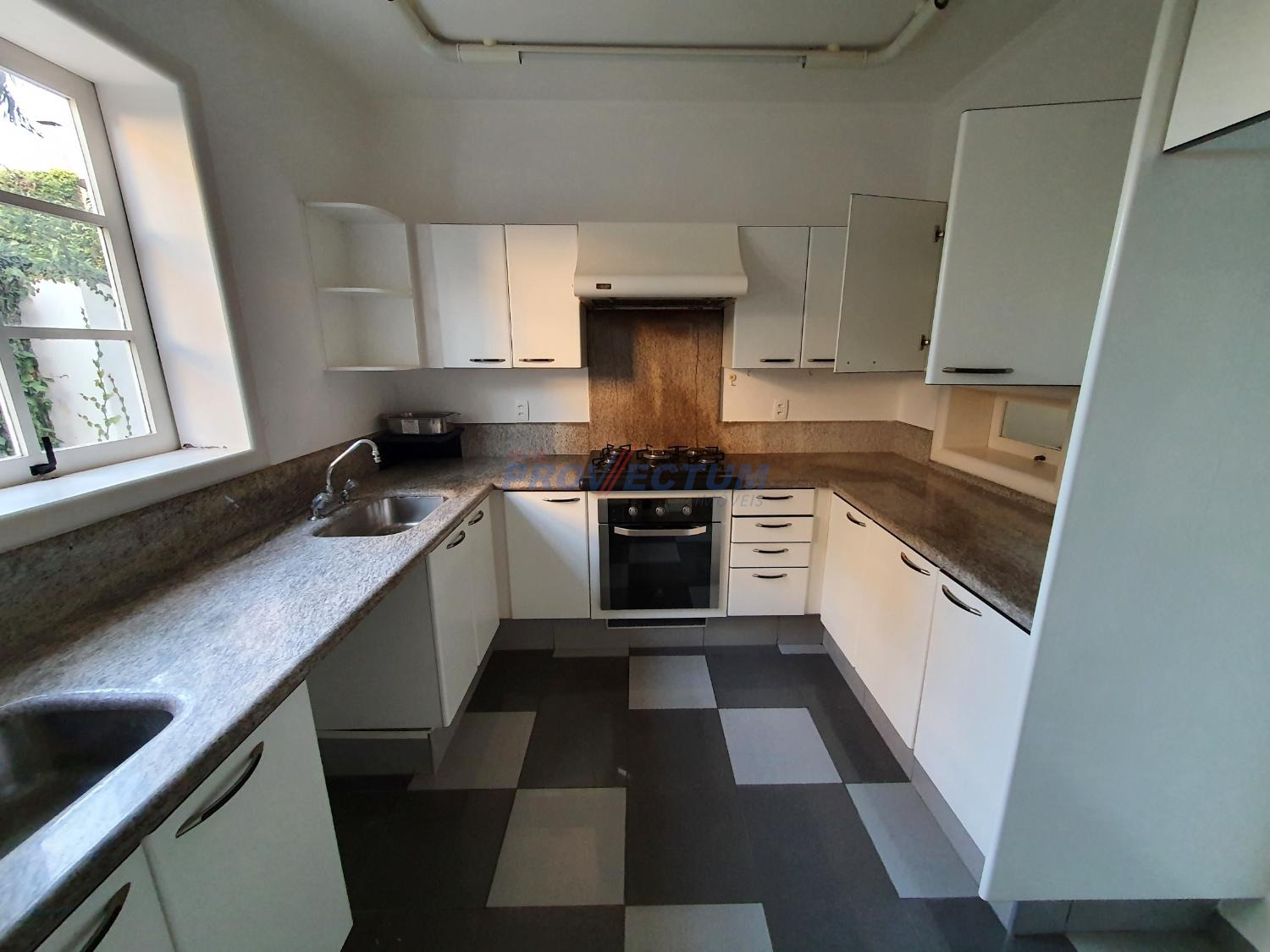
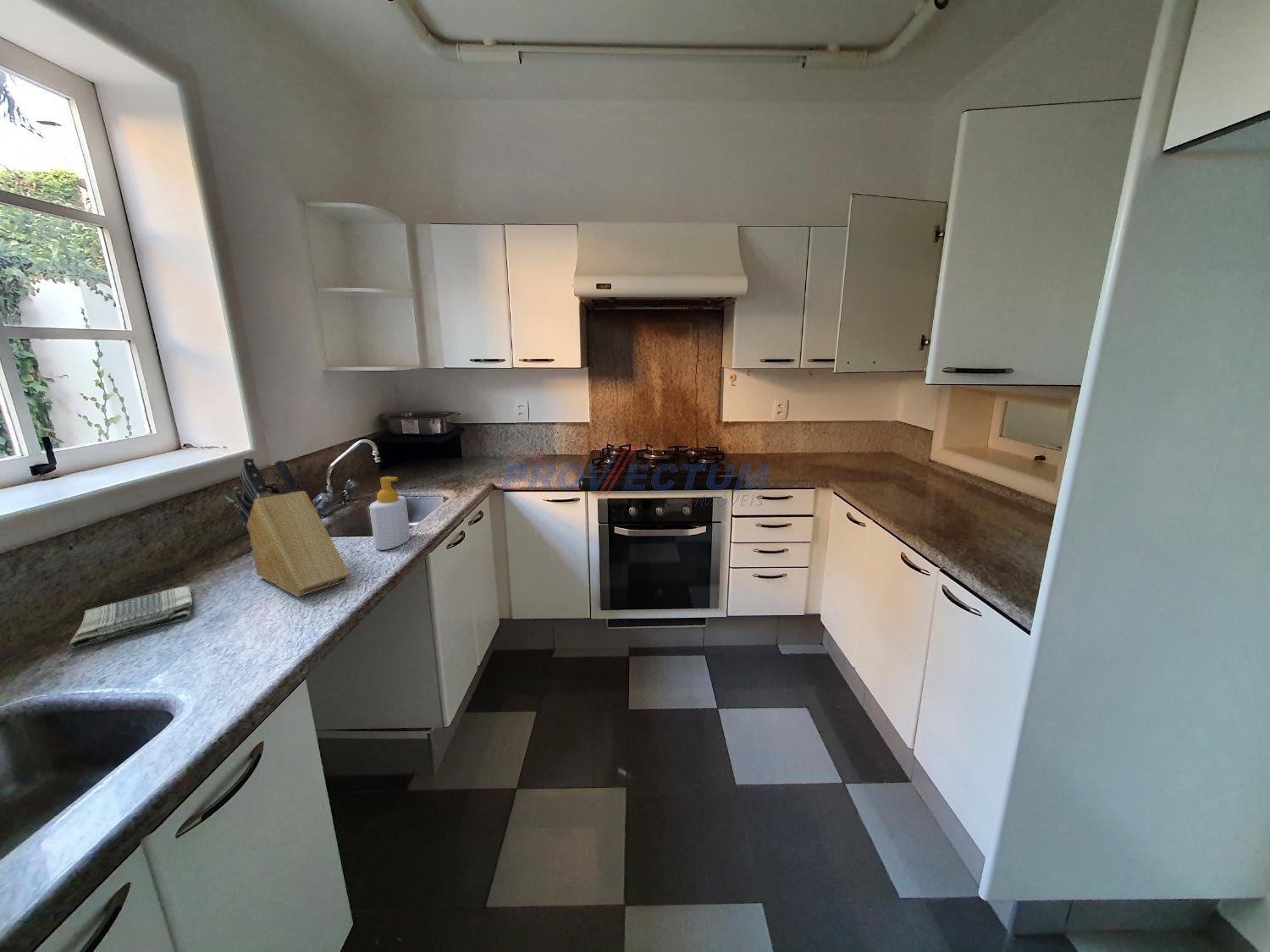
+ dish towel (137, 611)
+ knife block (286, 519)
+ soap bottle (389, 510)
